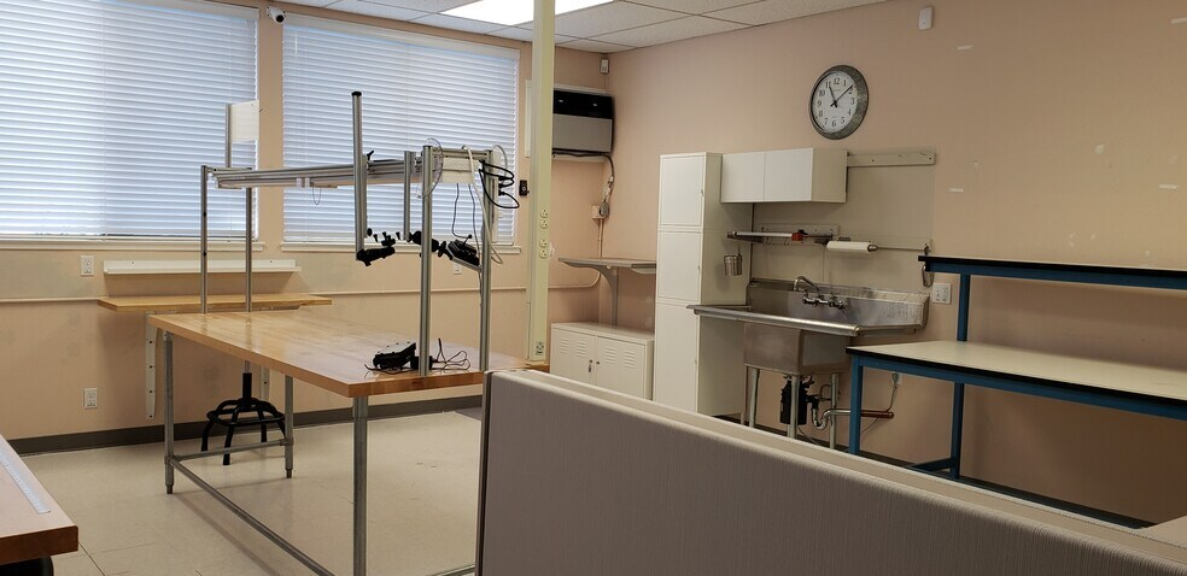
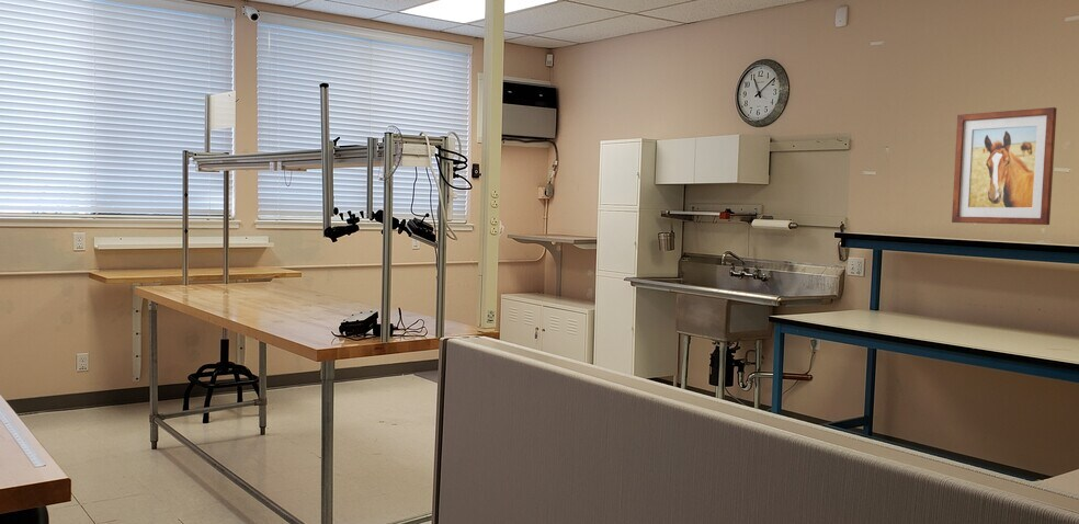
+ wall art (1001, 168)
